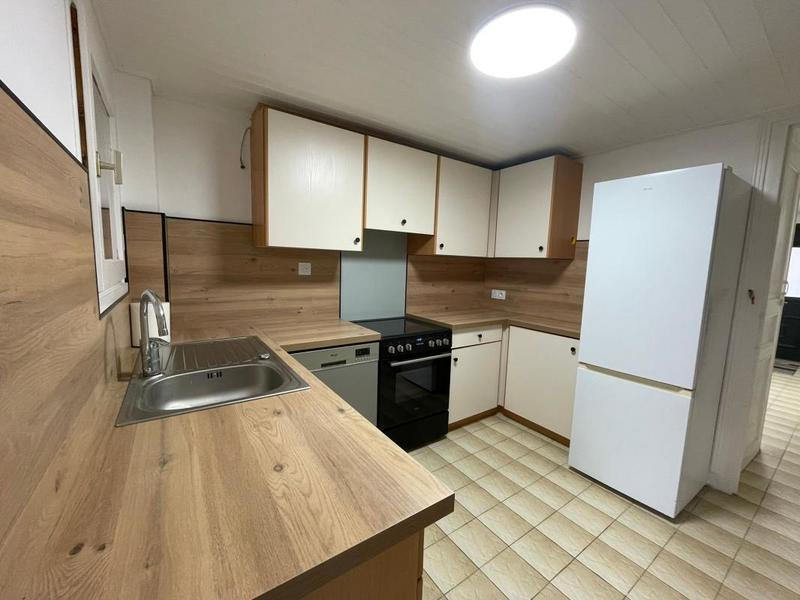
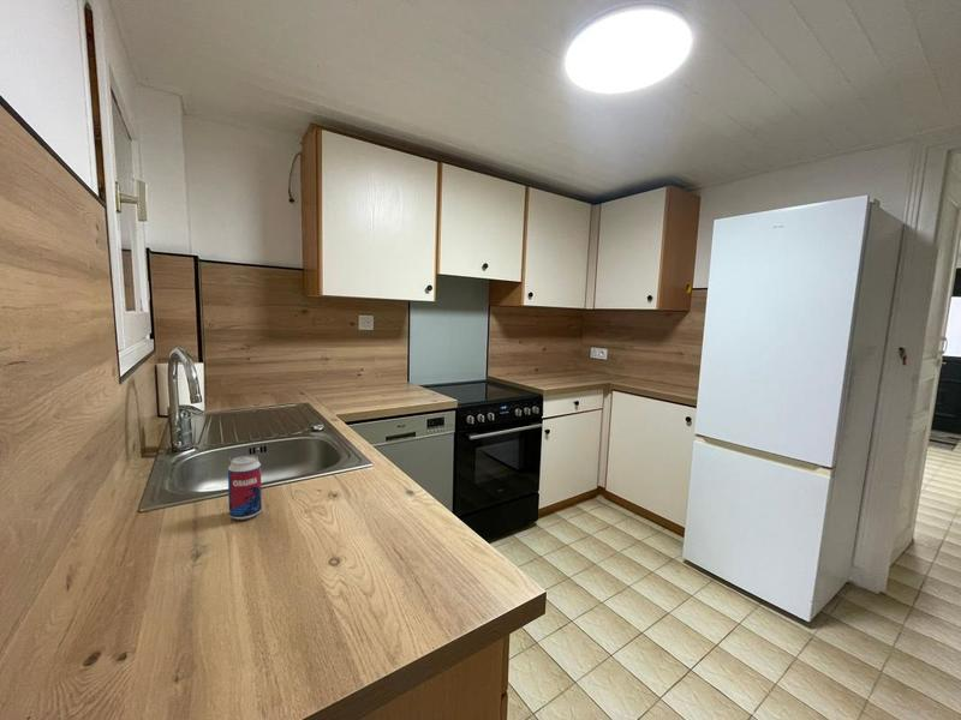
+ beverage can (245, 487)
